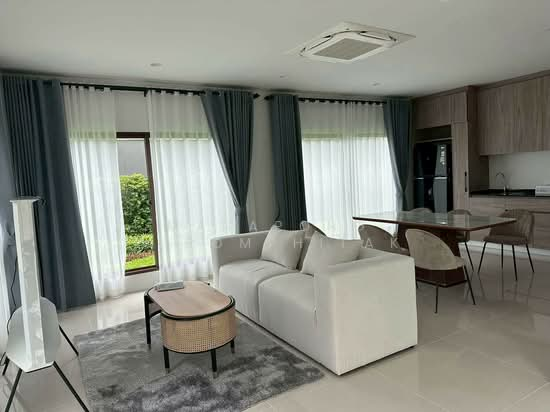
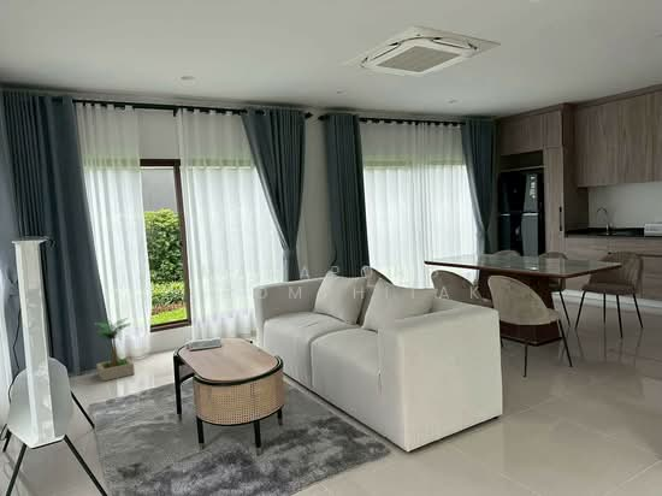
+ potted plant (116, 348)
